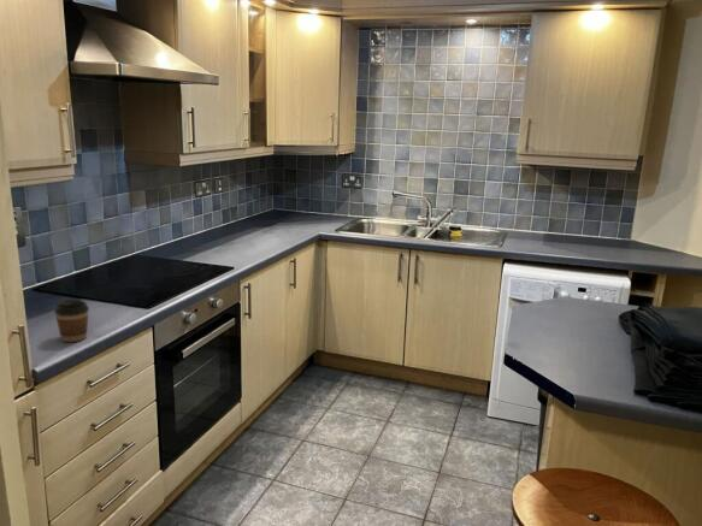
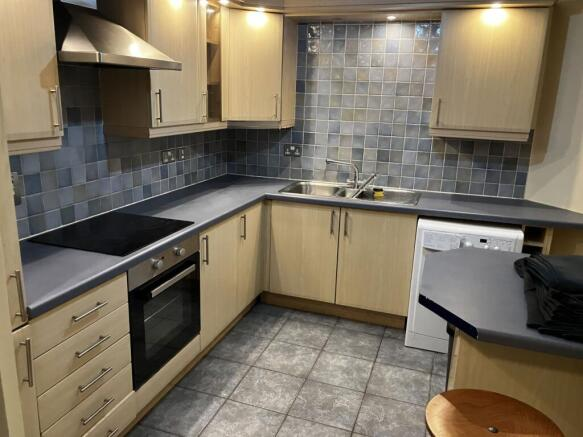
- coffee cup (72, 318)
